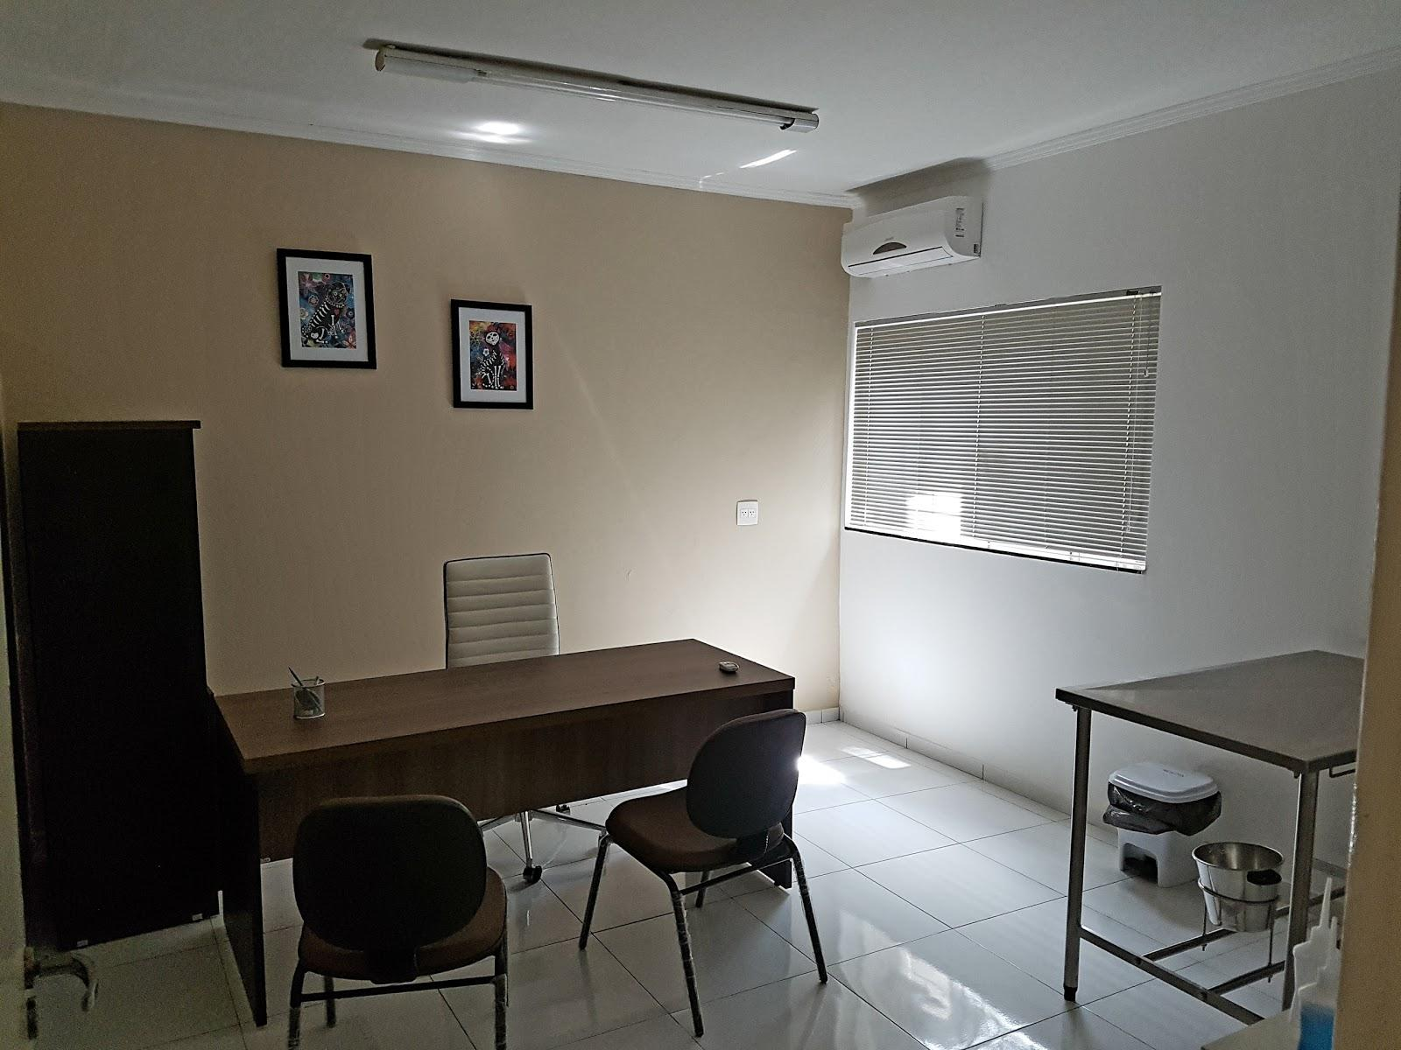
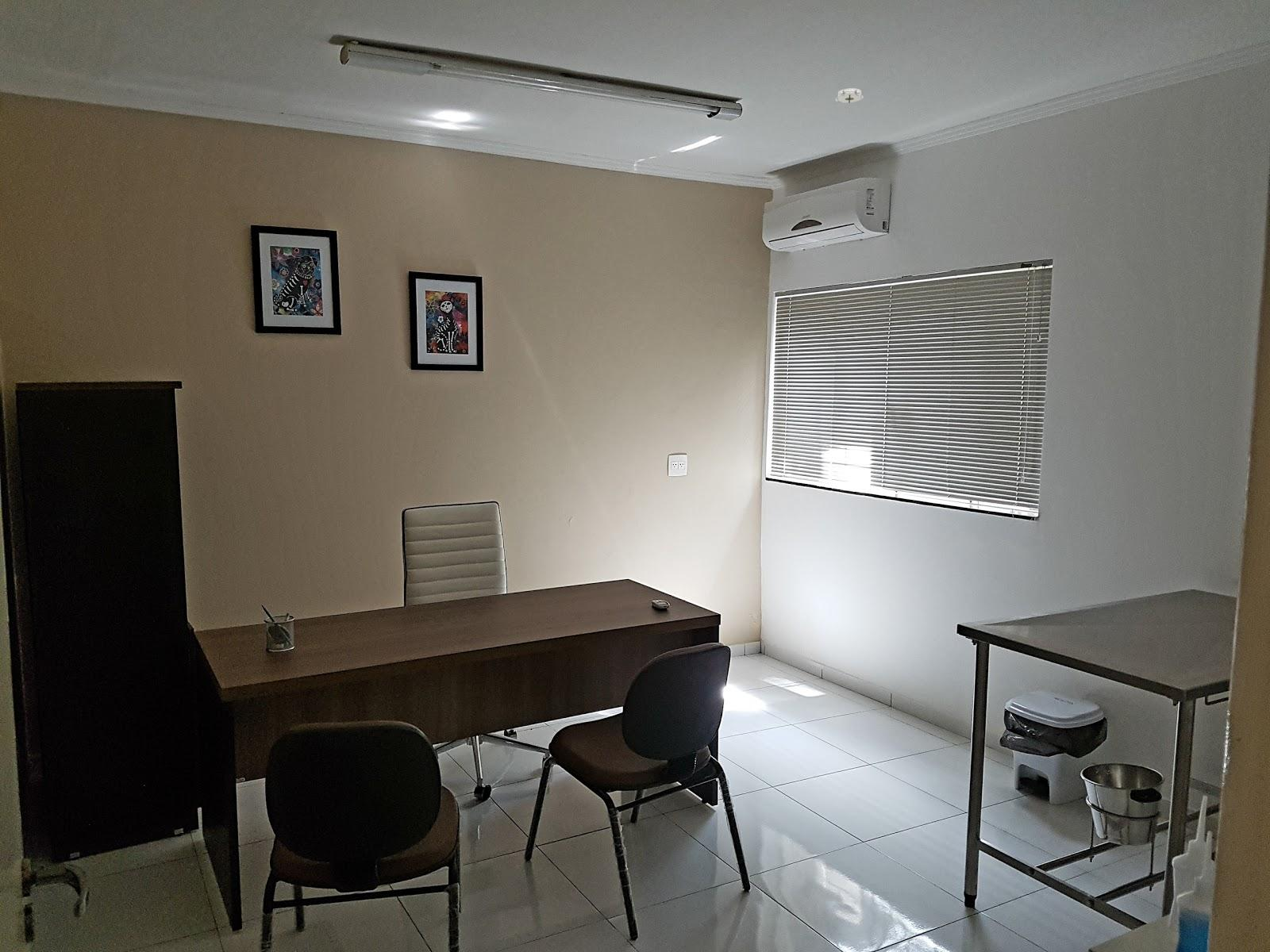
+ smoke detector (849, 95)
